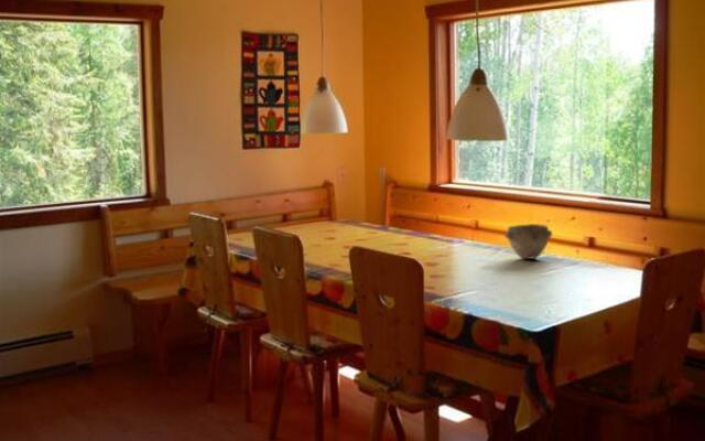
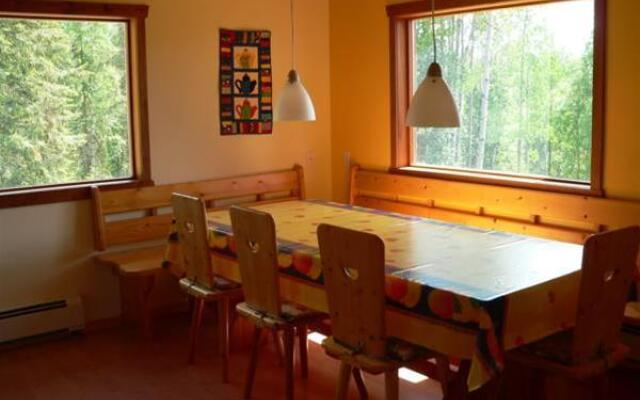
- bowl (528, 241)
